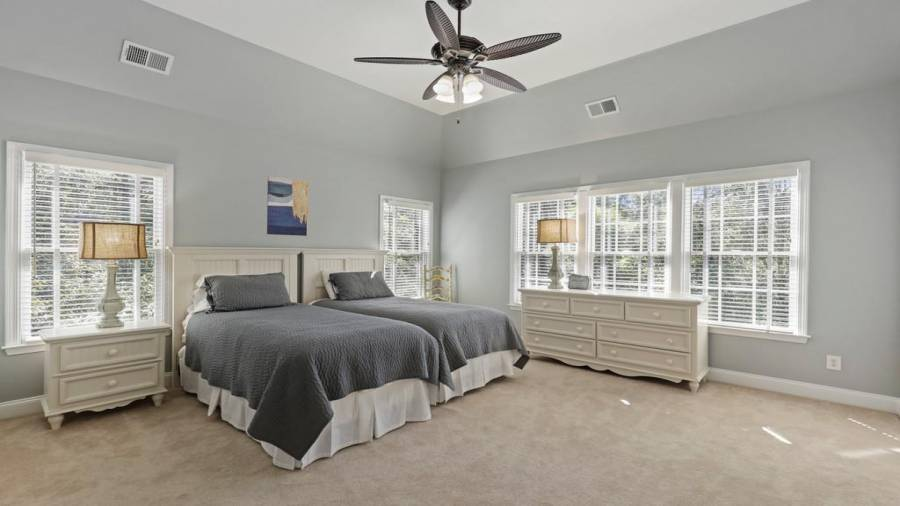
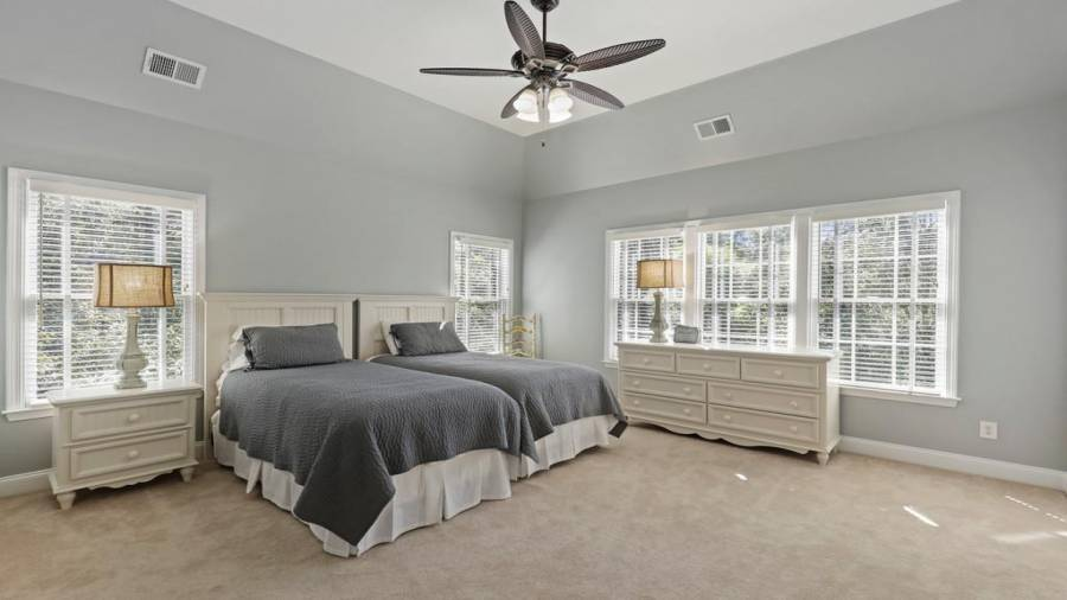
- wall art (288, 207)
